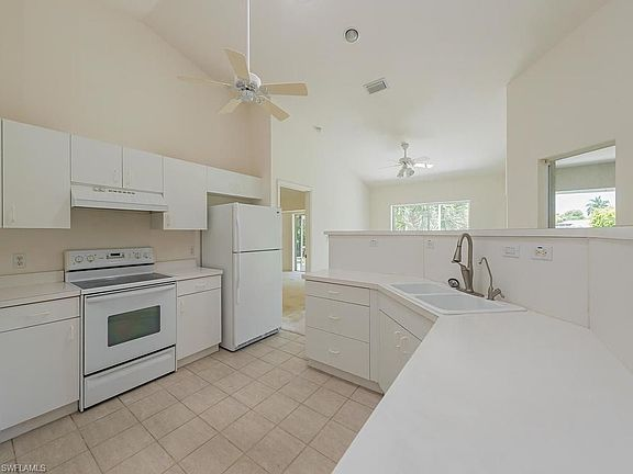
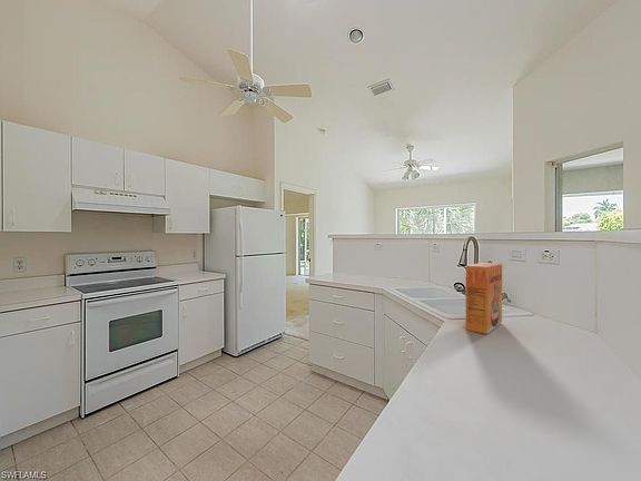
+ cereal box (484, 295)
